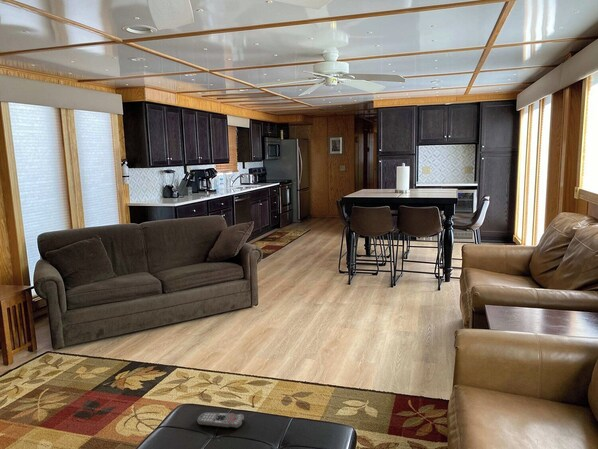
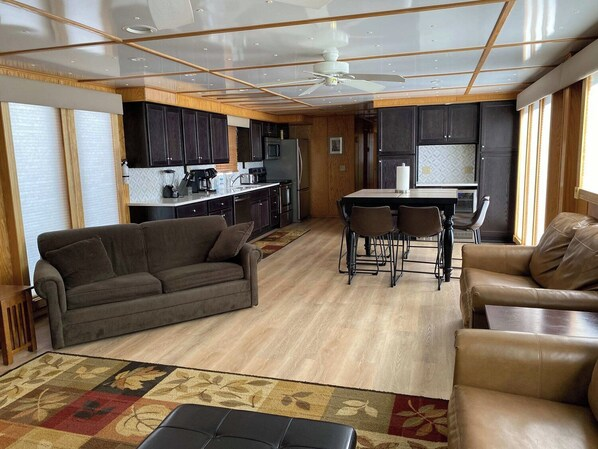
- remote control (220, 420)
